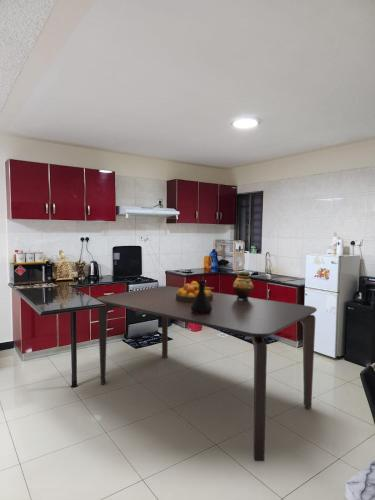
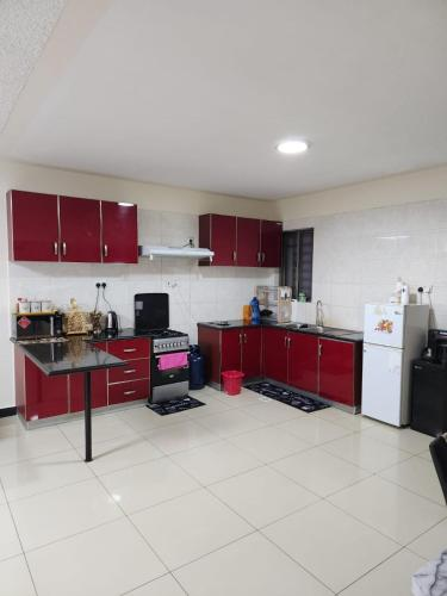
- dining table (202, 325)
- fruit bowl (194, 290)
- pitcher (201, 295)
- vase (243, 285)
